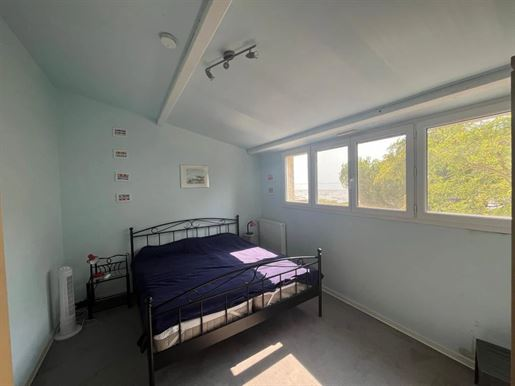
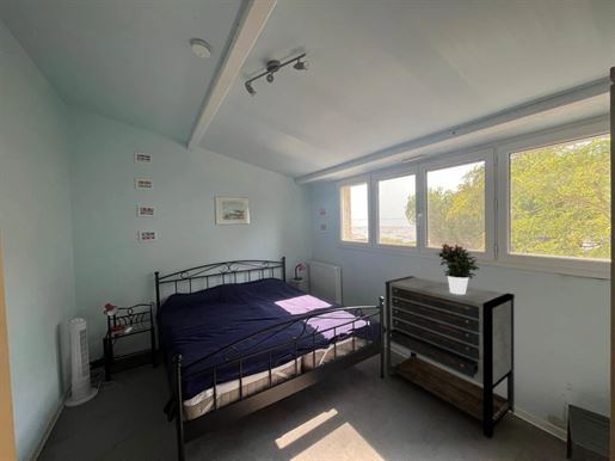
+ dresser (438, 342)
+ potted flower (455, 268)
